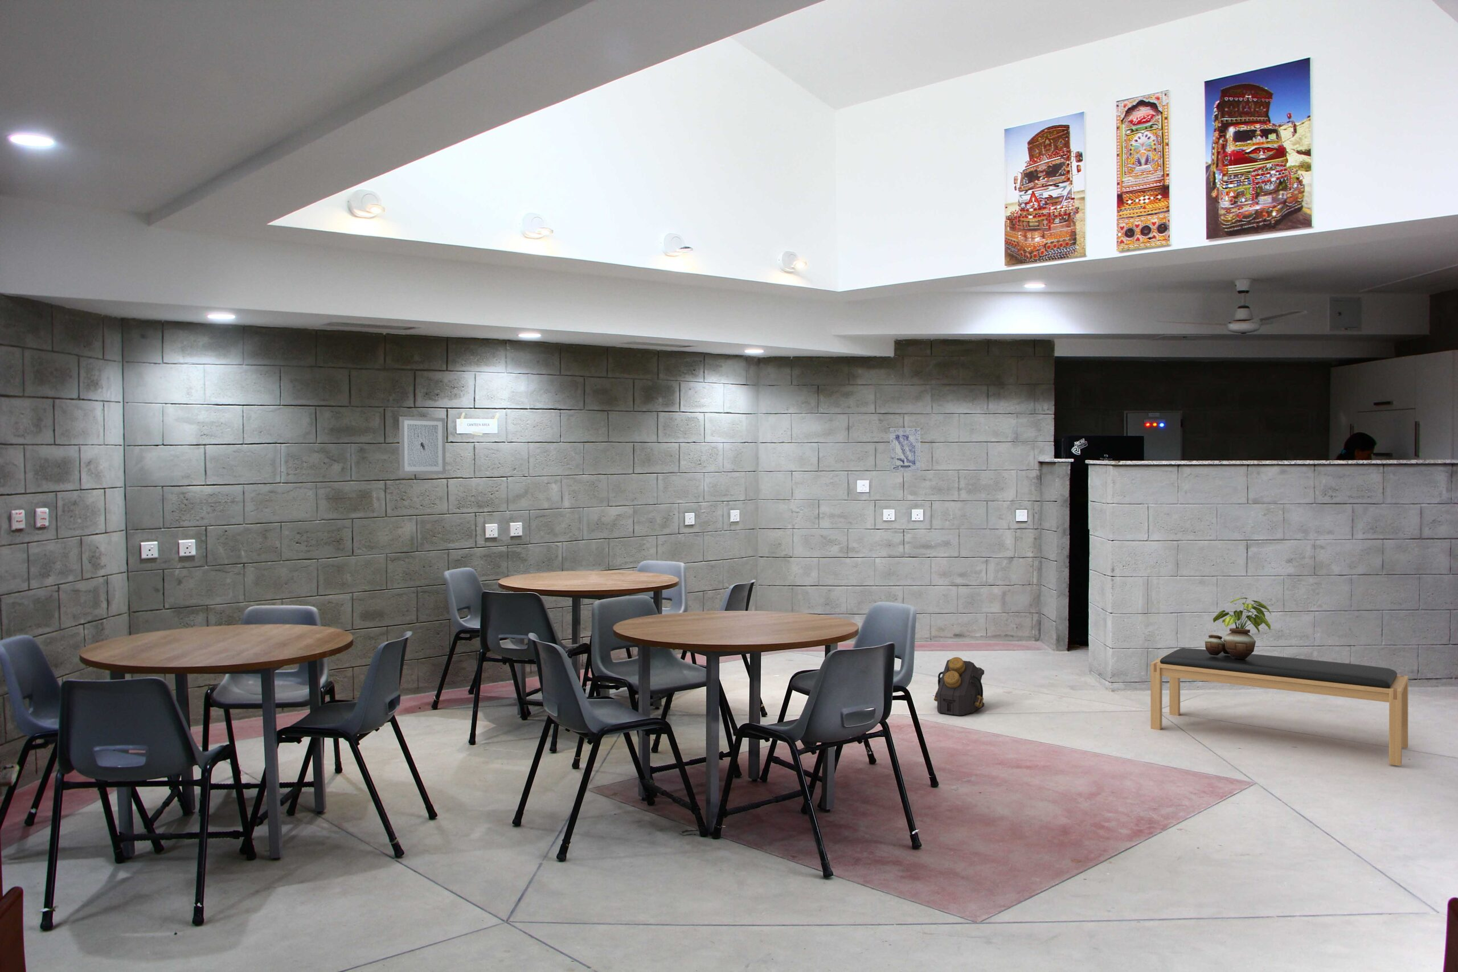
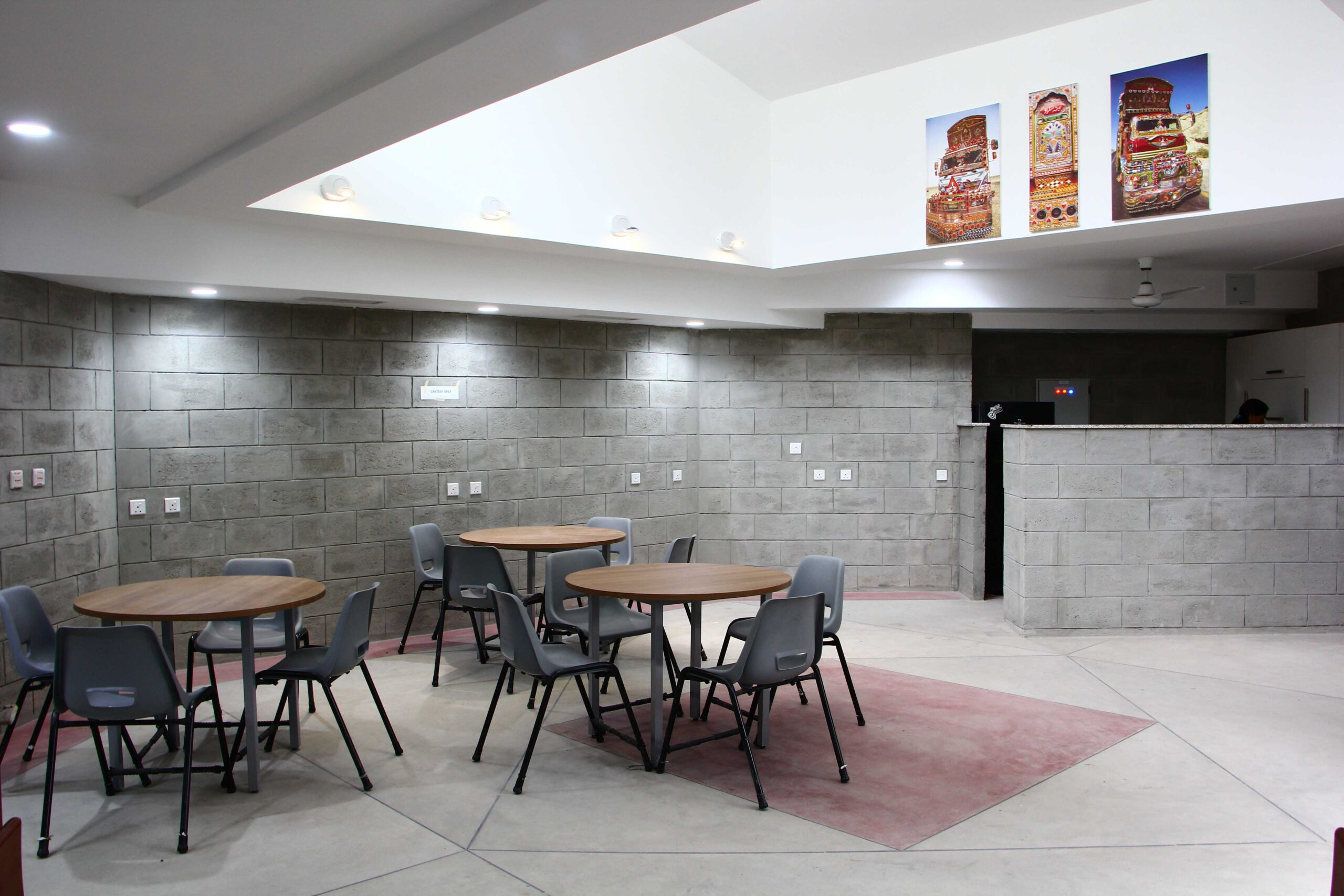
- bench (1277, 689)
- backpack (960, 681)
- wall art (423, 445)
- potted plant (1239, 627)
- wall art (905, 450)
